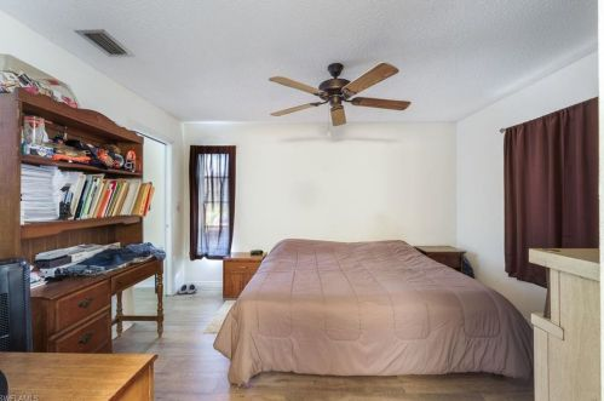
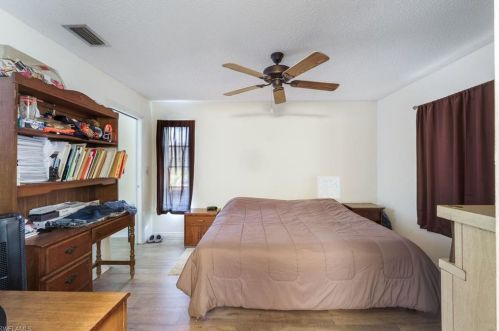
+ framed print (328, 187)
